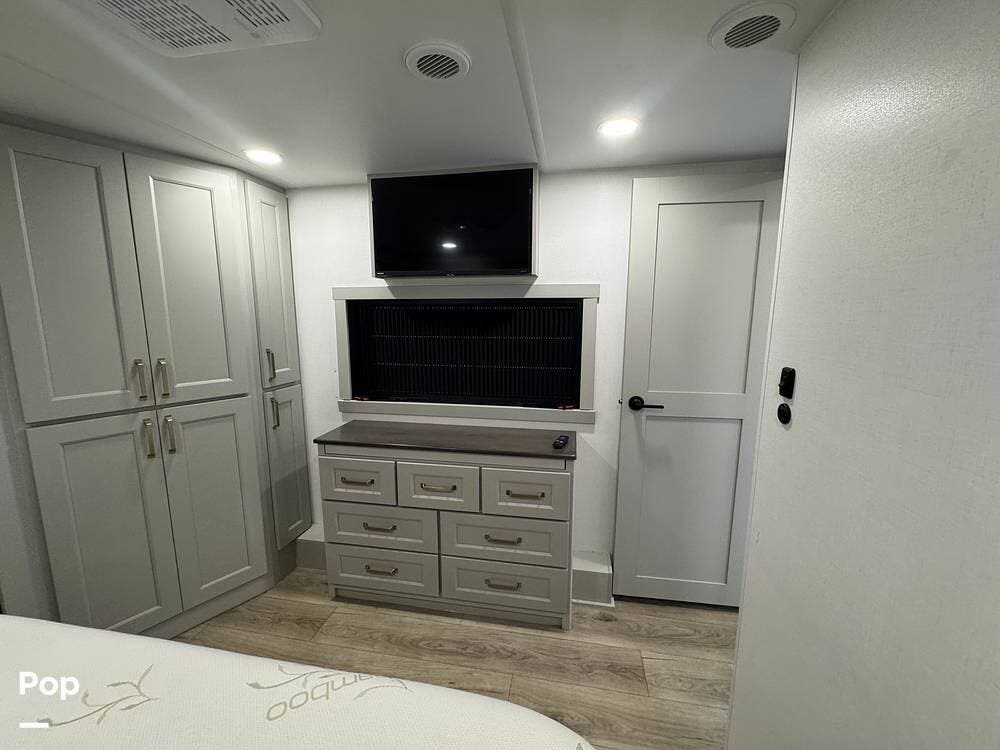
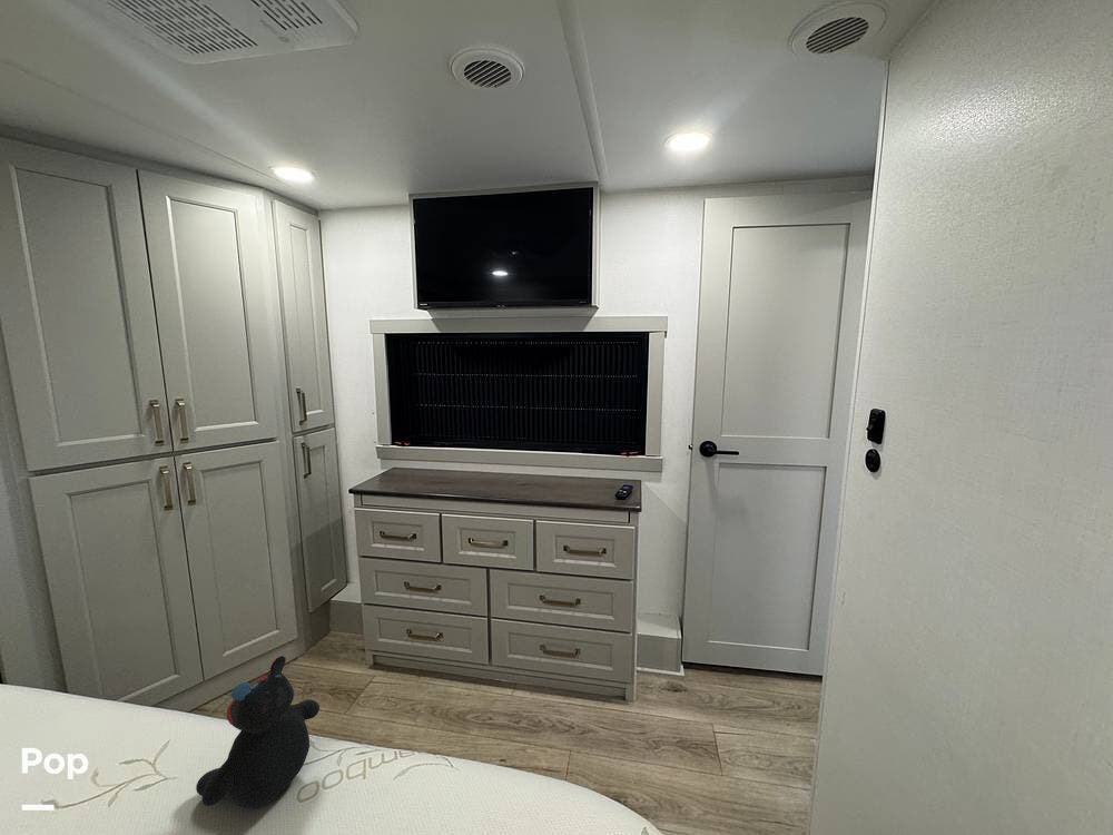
+ teddy bear (252, 724)
